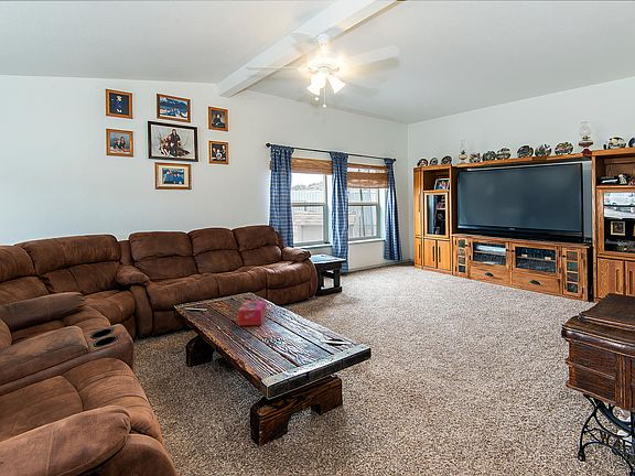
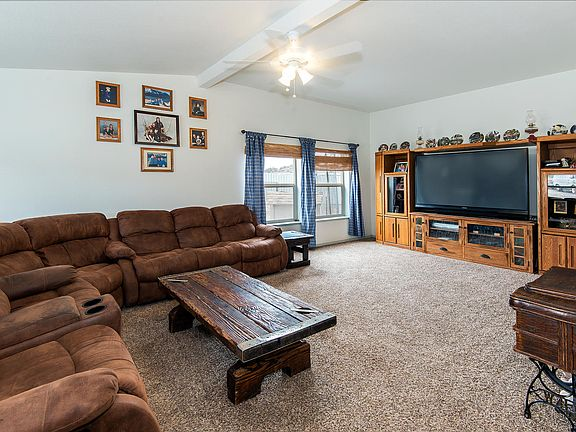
- tissue box (252, 312)
